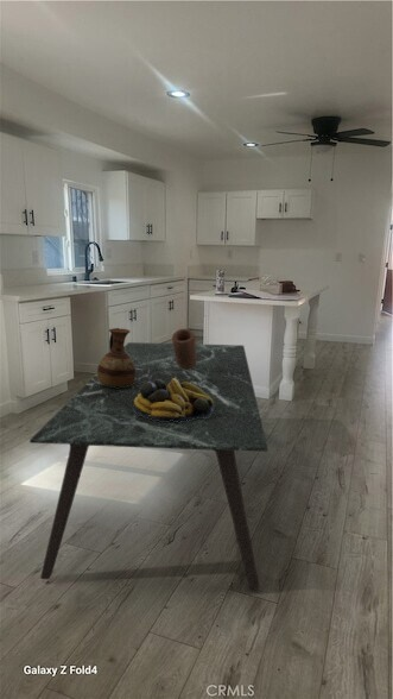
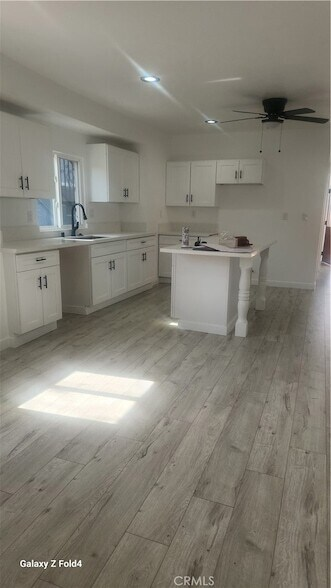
- fruit bowl (172, 393)
- vase (184, 348)
- ceramic pitcher (115, 357)
- dining table (172, 426)
